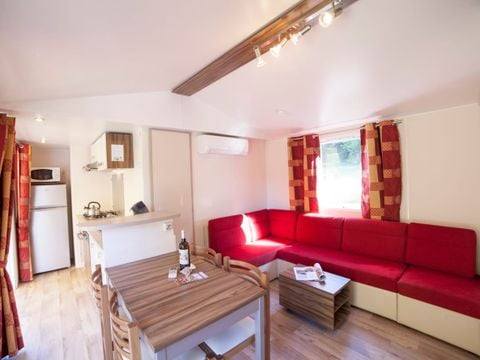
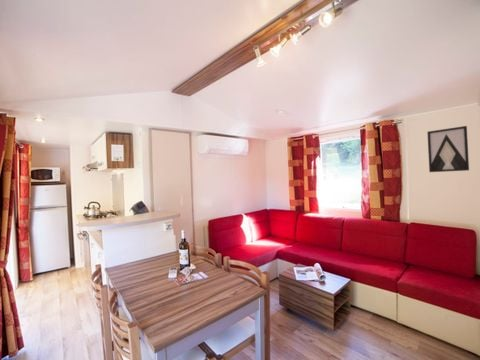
+ wall art (447, 150)
